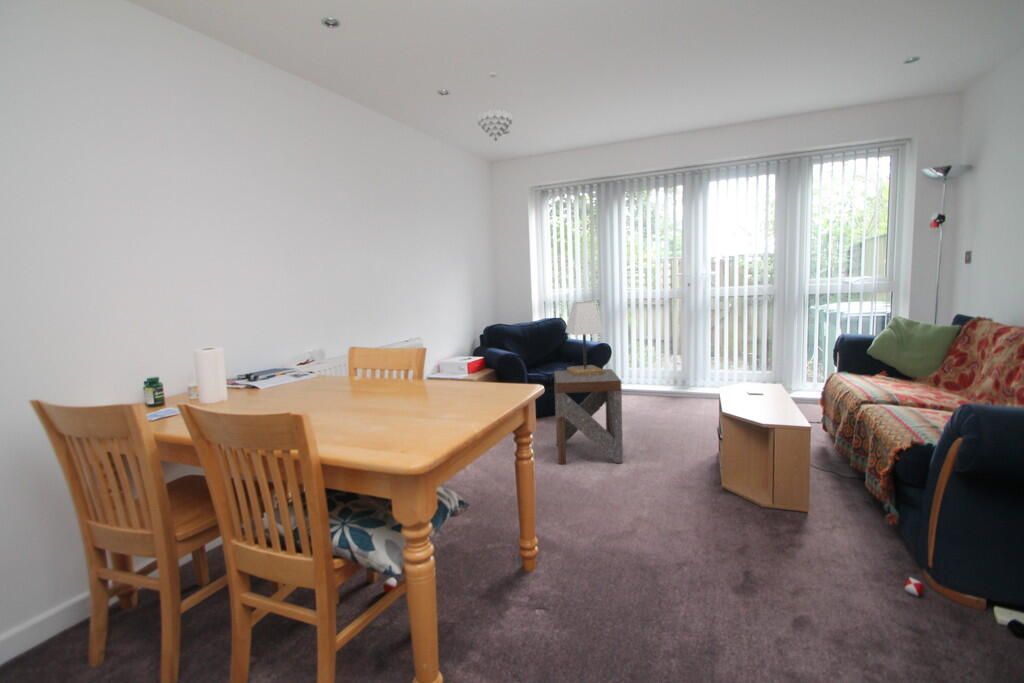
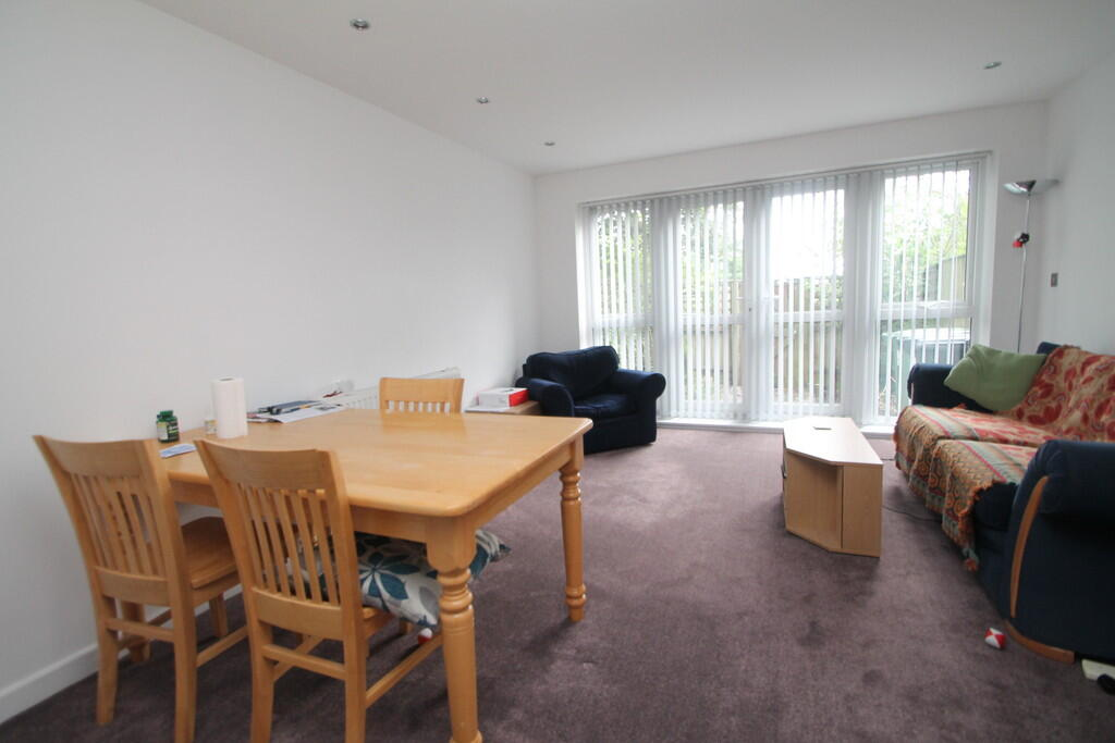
- lamp (584, 337)
- pendant light (494, 107)
- side table (586, 414)
